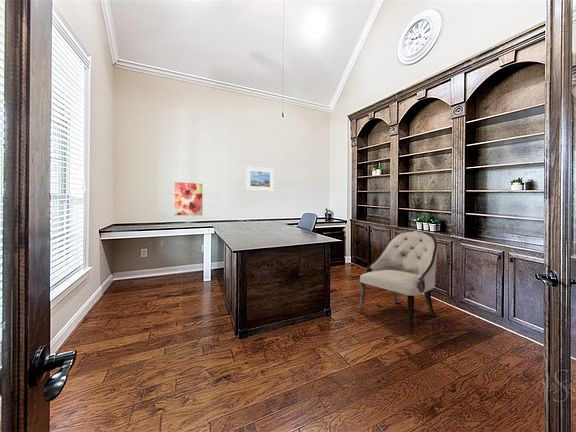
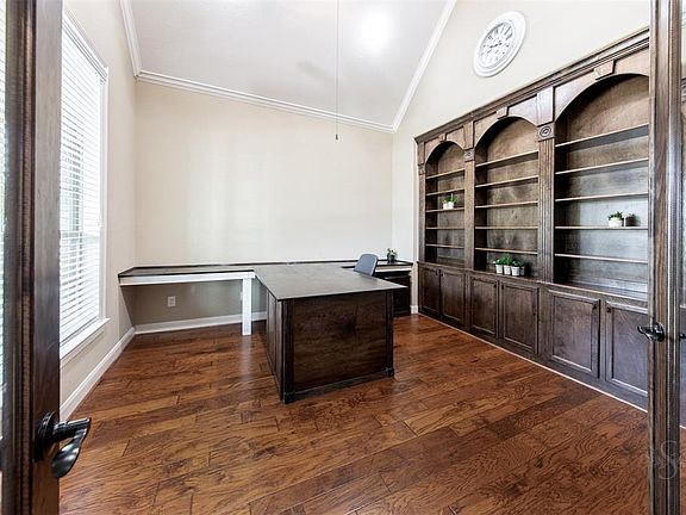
- armchair (400, 273)
- wall art (188, 199)
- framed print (260, 179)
